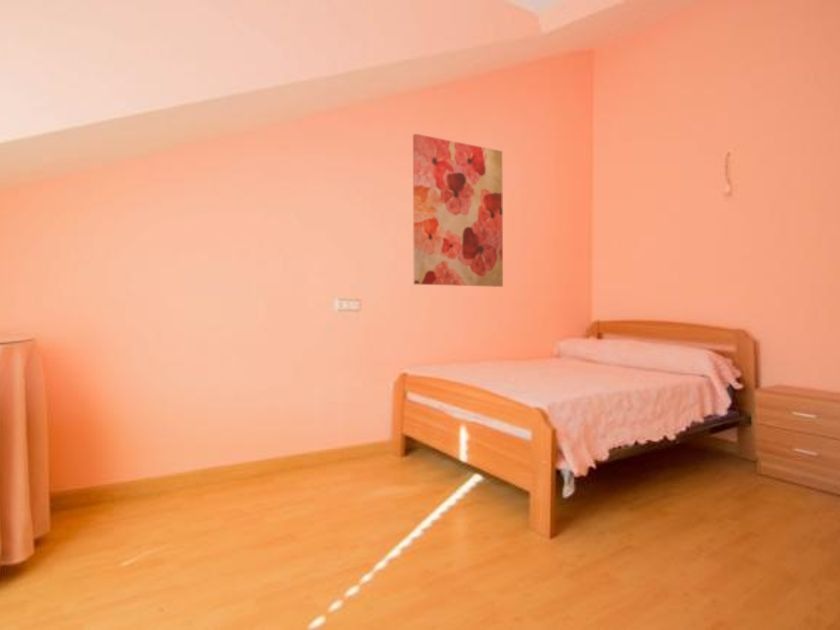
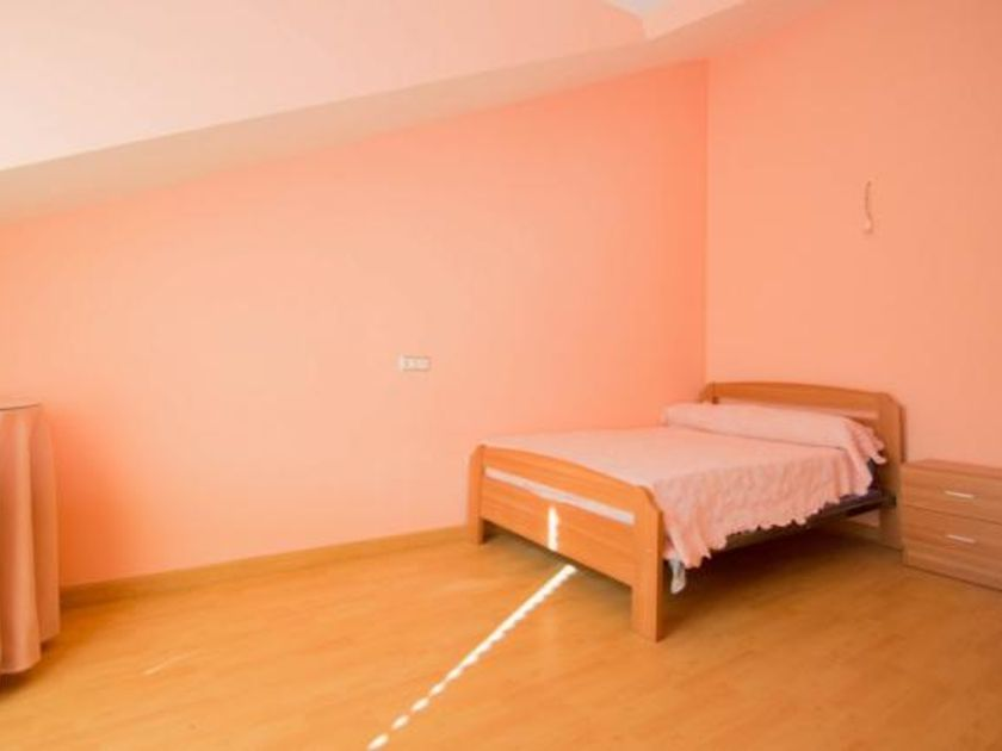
- wall art (460, 214)
